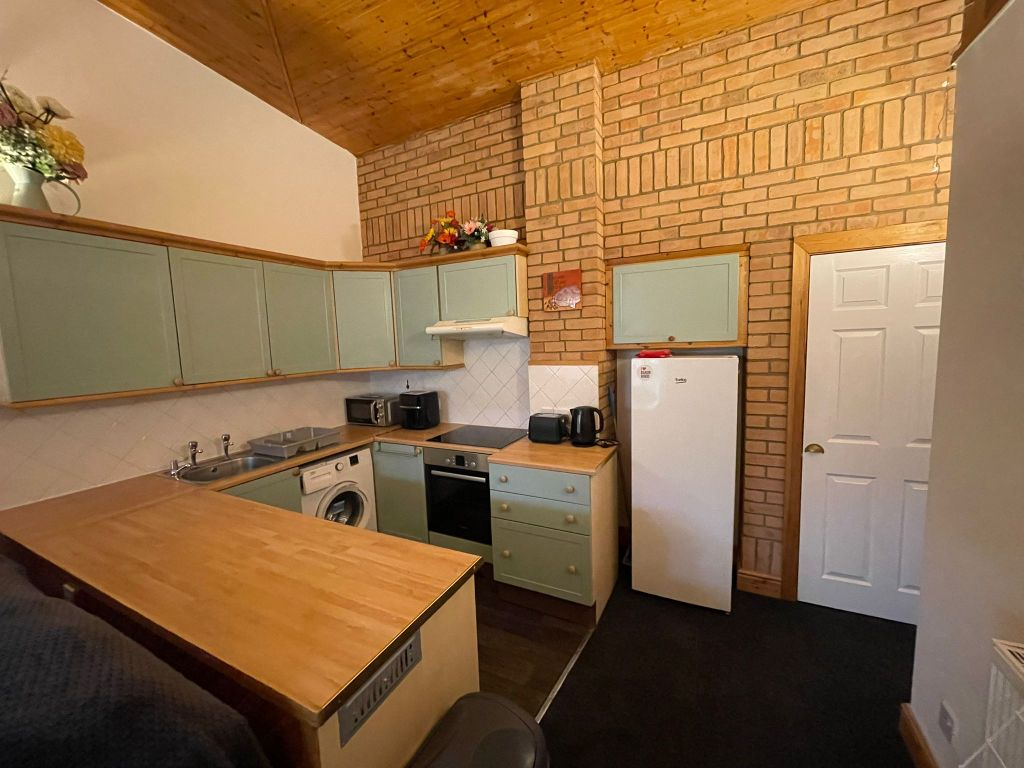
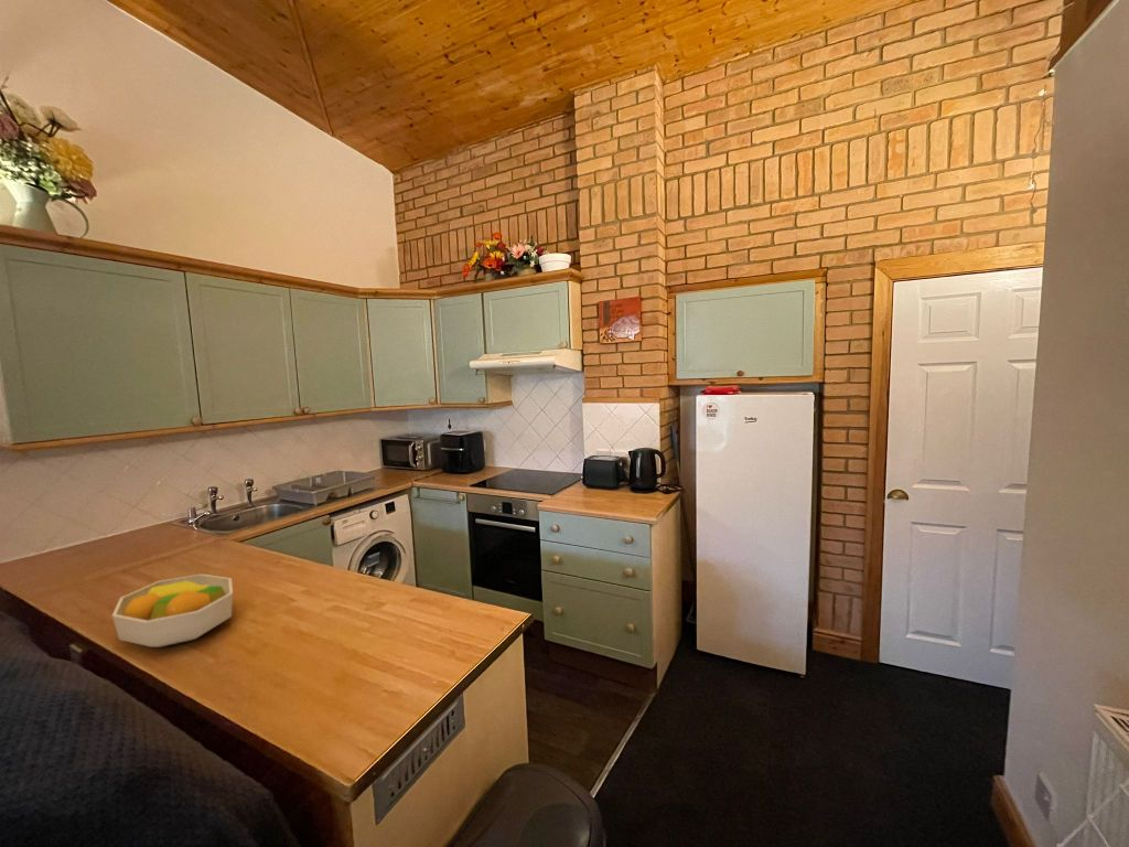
+ fruit bowl (178, 603)
